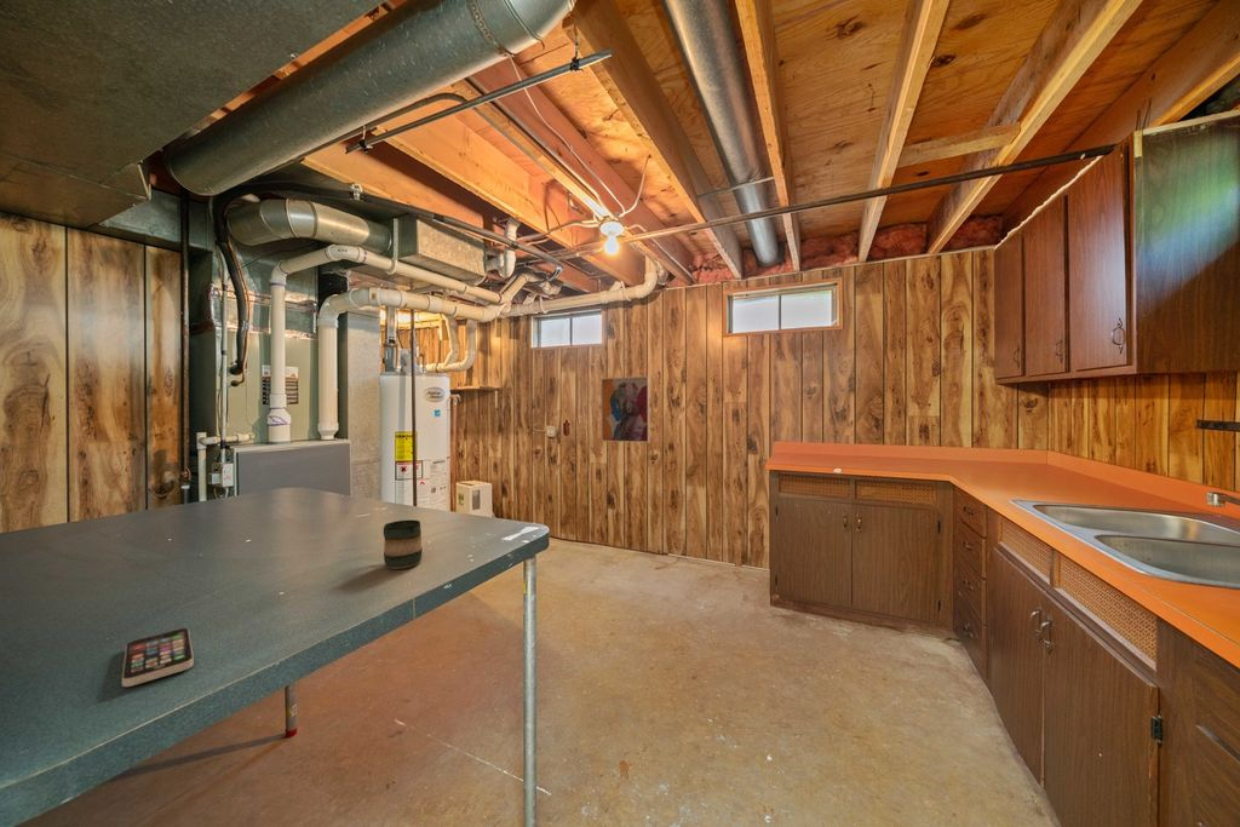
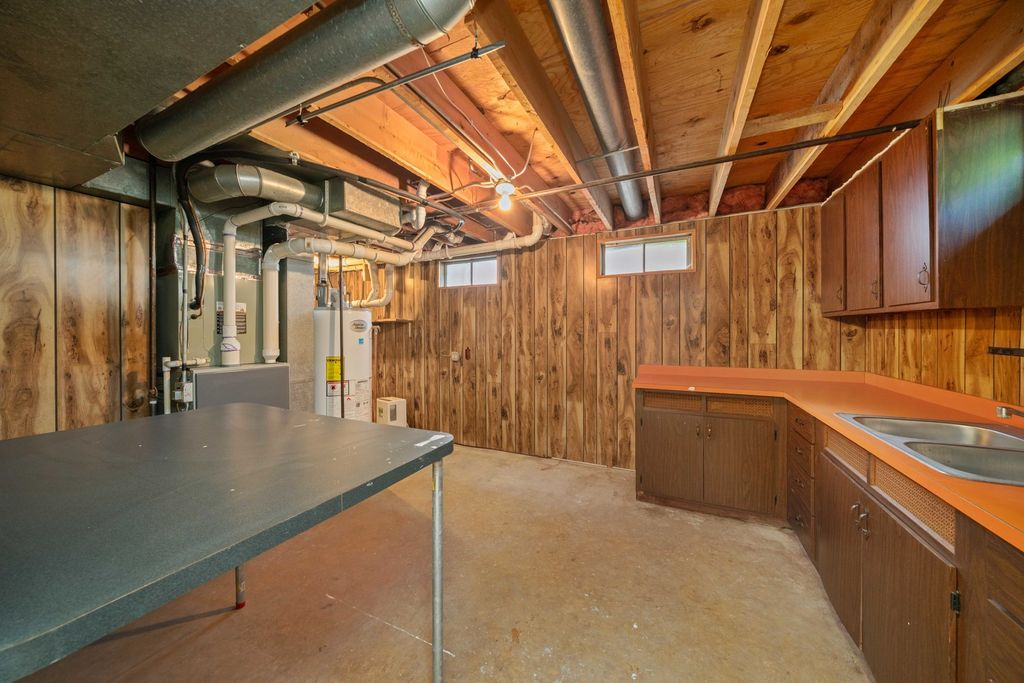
- smartphone (159, 654)
- wall art (624, 409)
- mug (398, 542)
